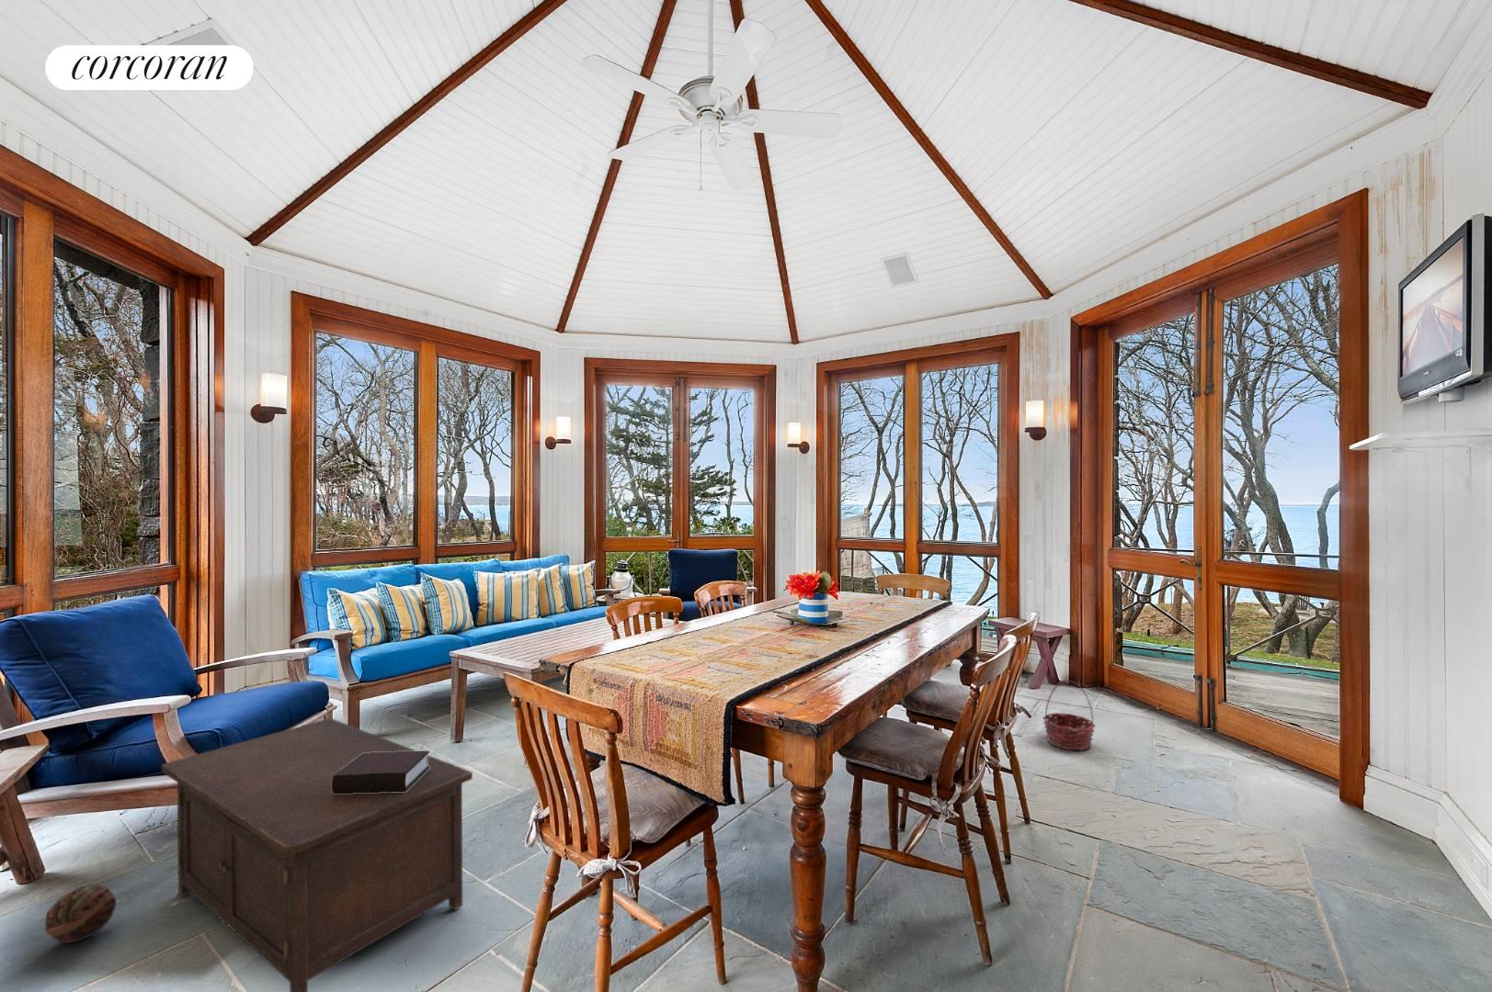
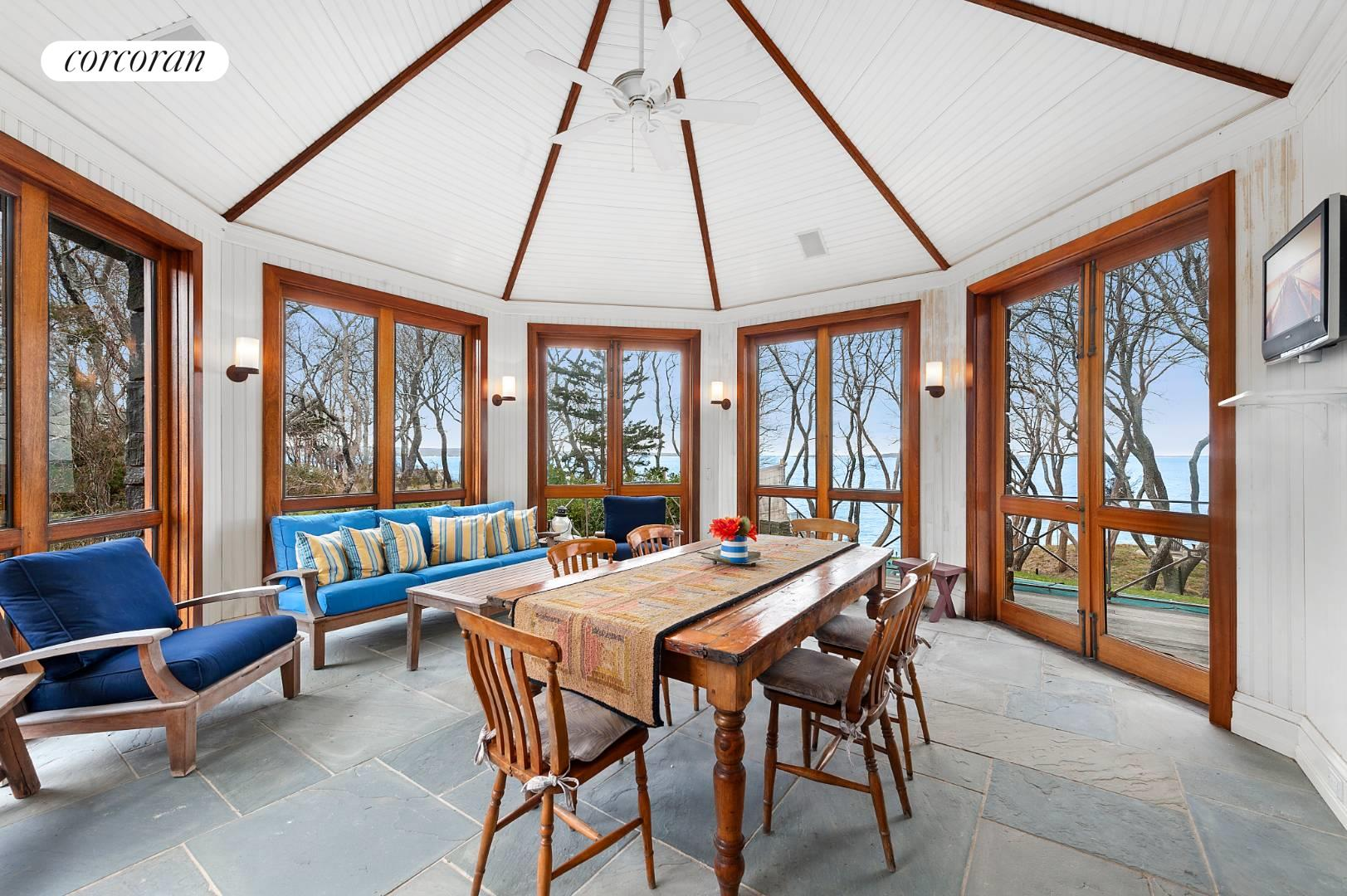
- bible (382, 771)
- decorative ball (81, 912)
- cabinet (313, 835)
- basket (1068, 714)
